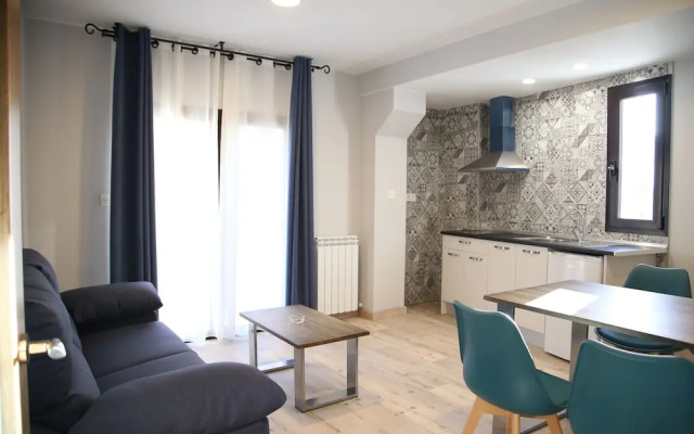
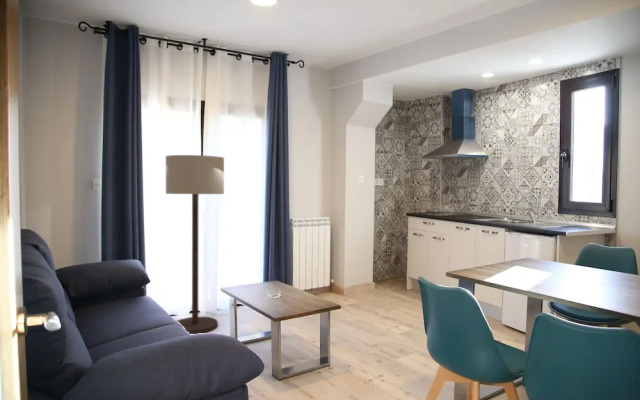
+ floor lamp (195, 242)
